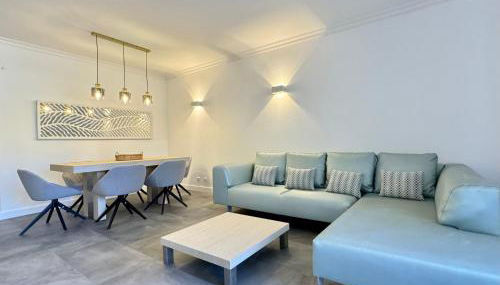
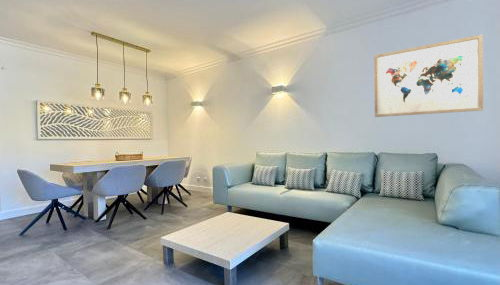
+ wall art (423, 80)
